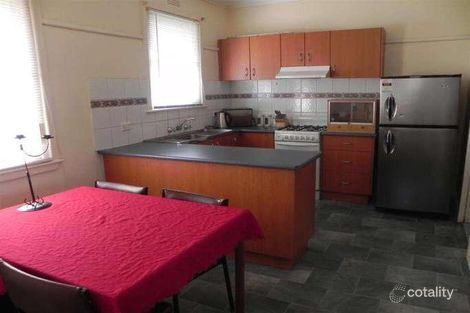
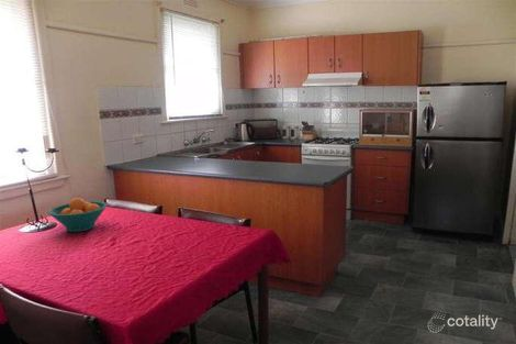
+ fruit bowl (78, 213)
